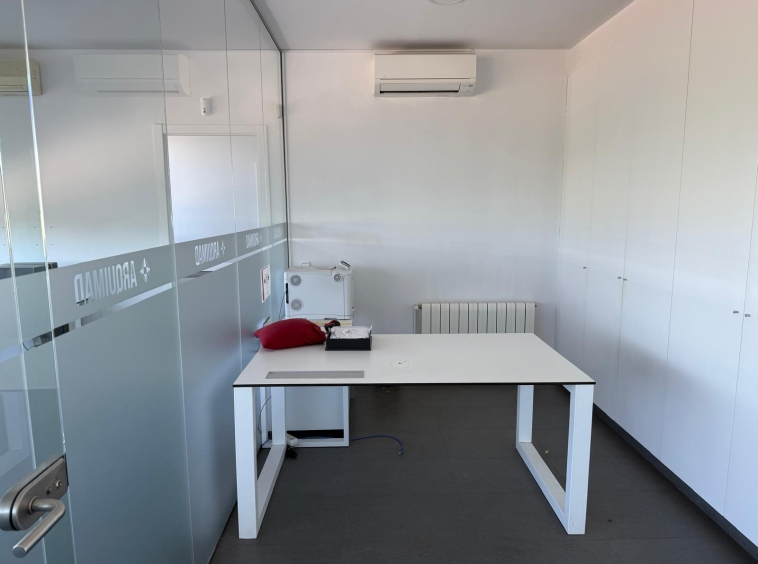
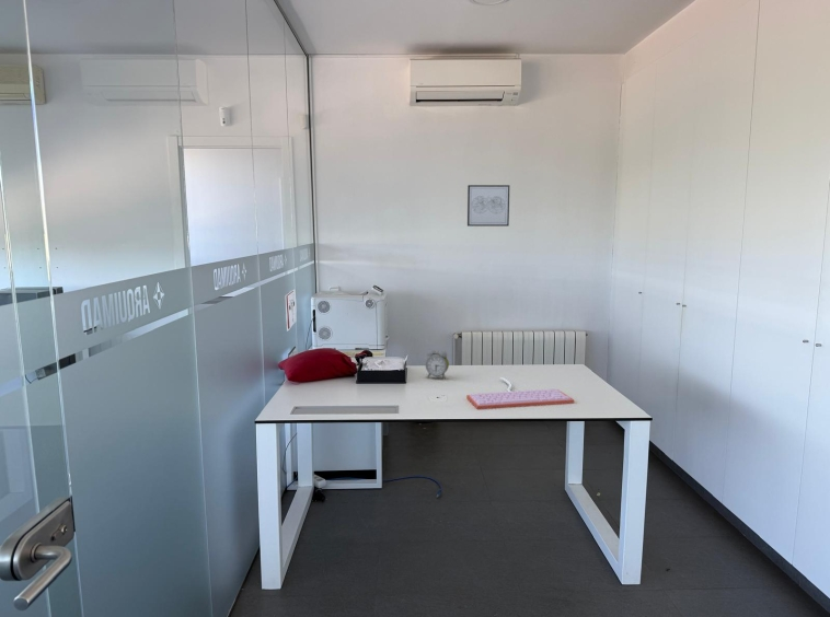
+ keyboard (509, 389)
+ alarm clock (437, 363)
+ wall art (487, 206)
